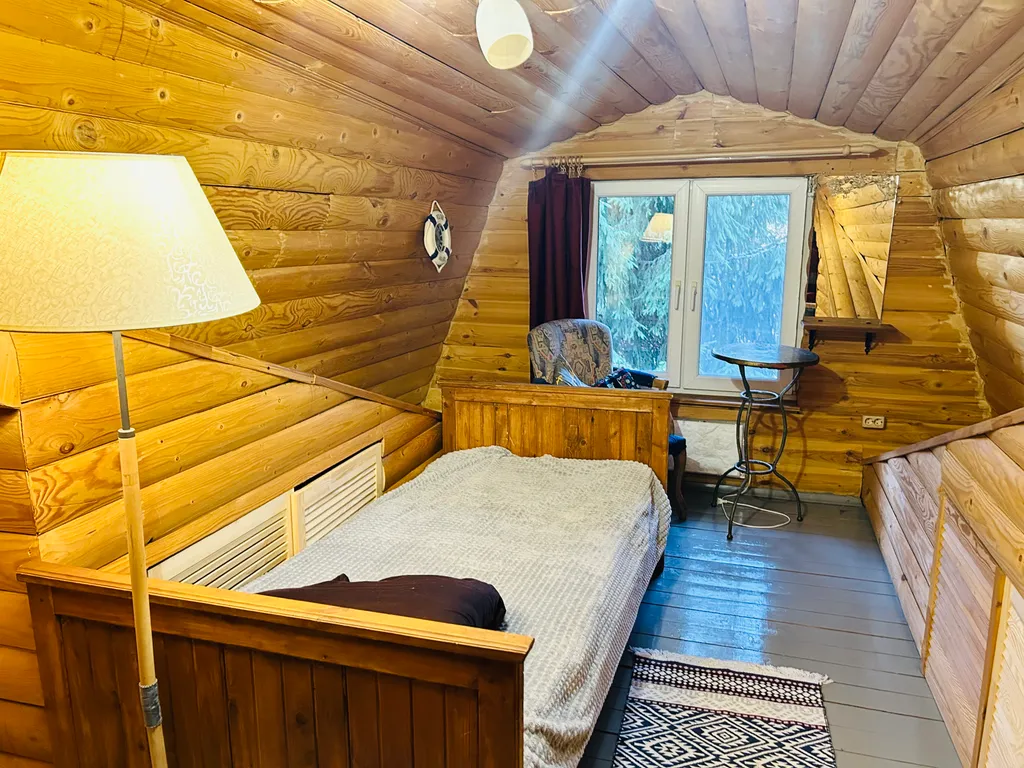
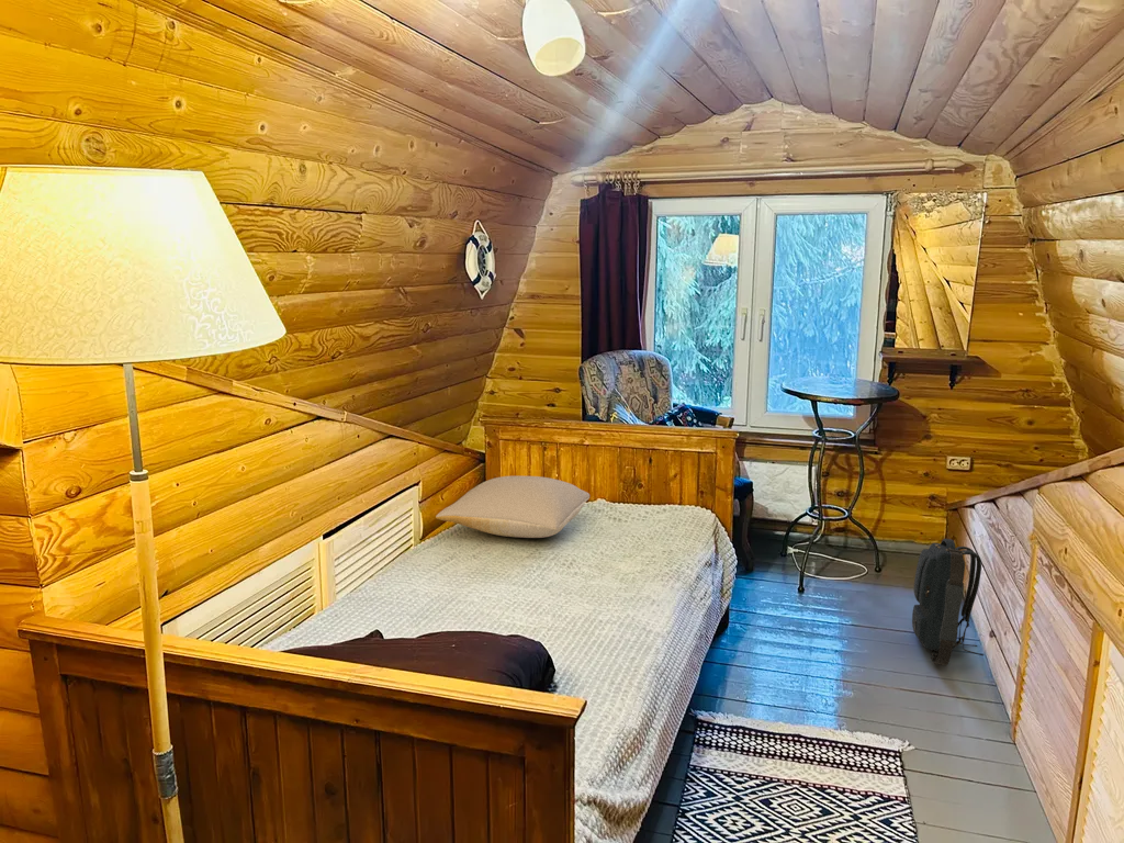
+ backpack (951, 598)
+ pillow (516, 505)
